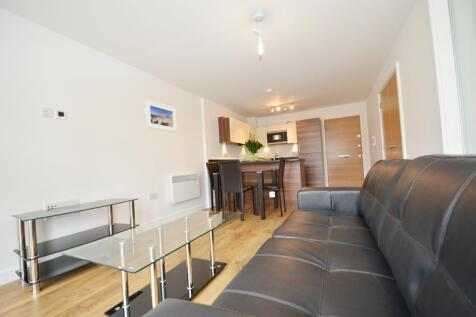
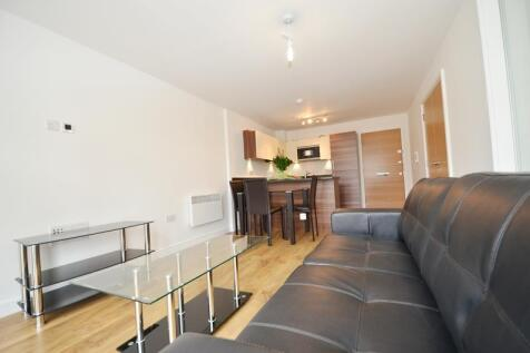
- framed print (162, 117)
